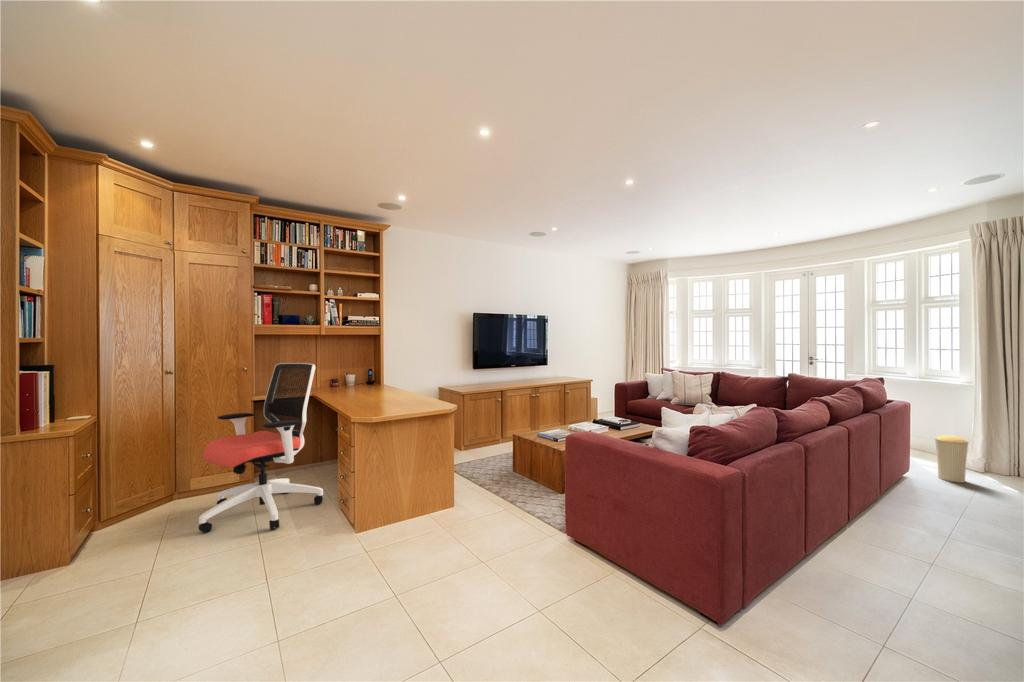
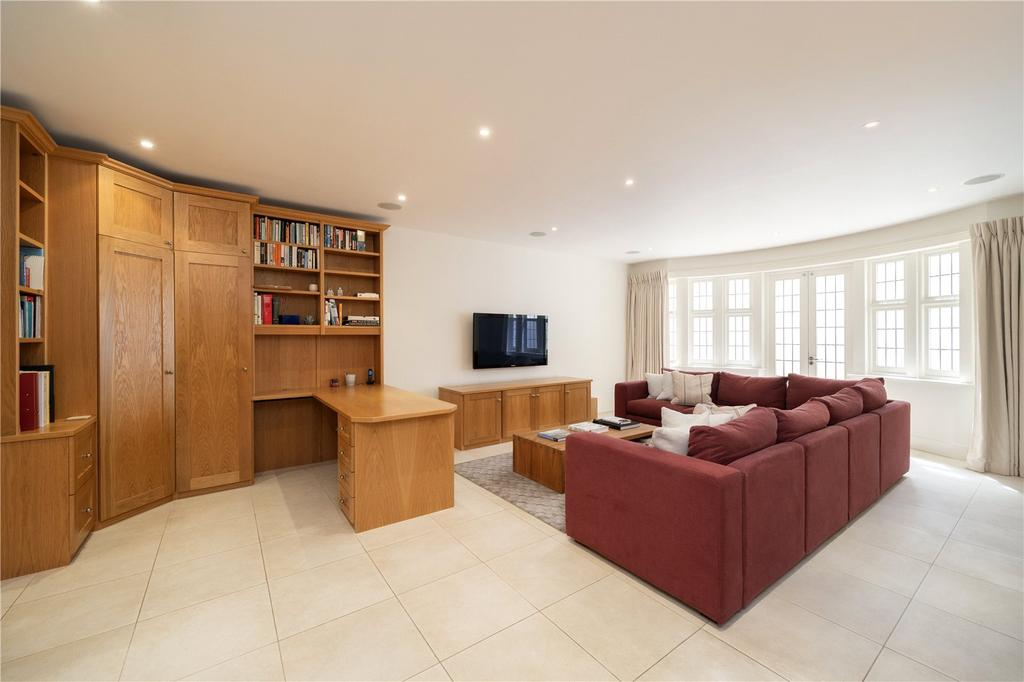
- trash can (951, 457)
- office chair (257, 439)
